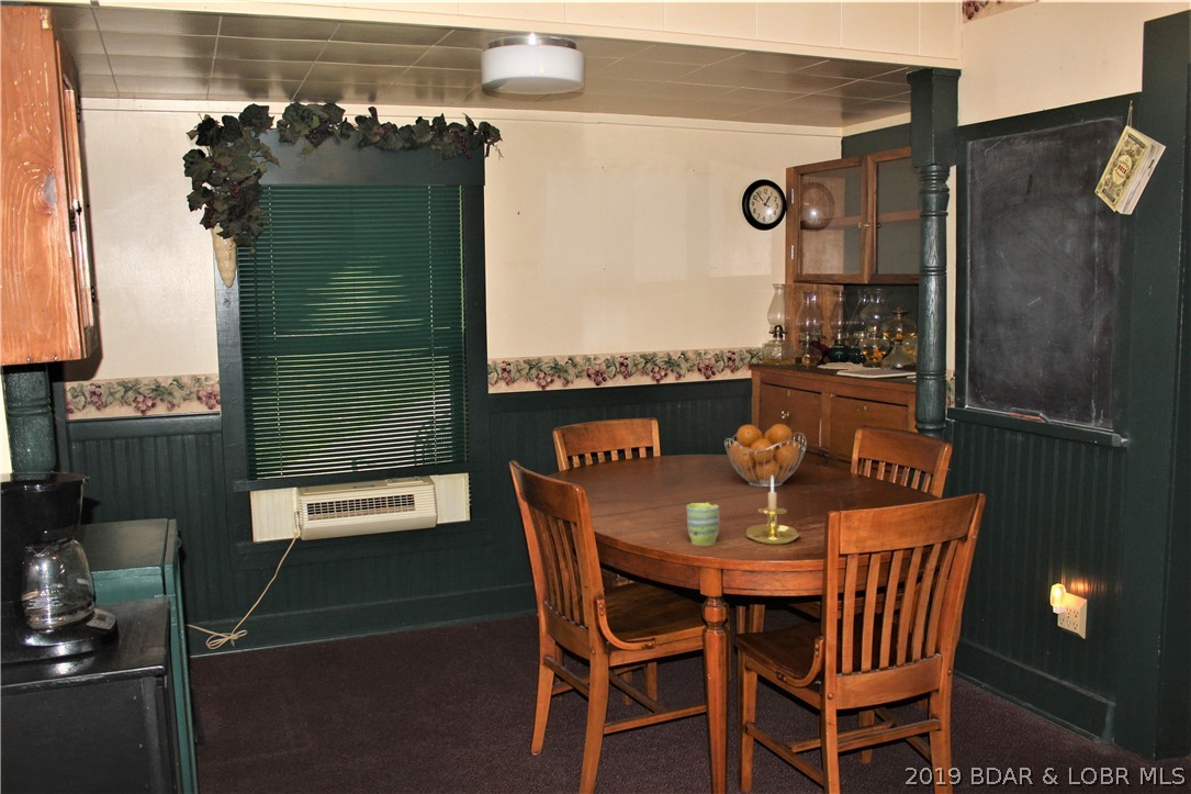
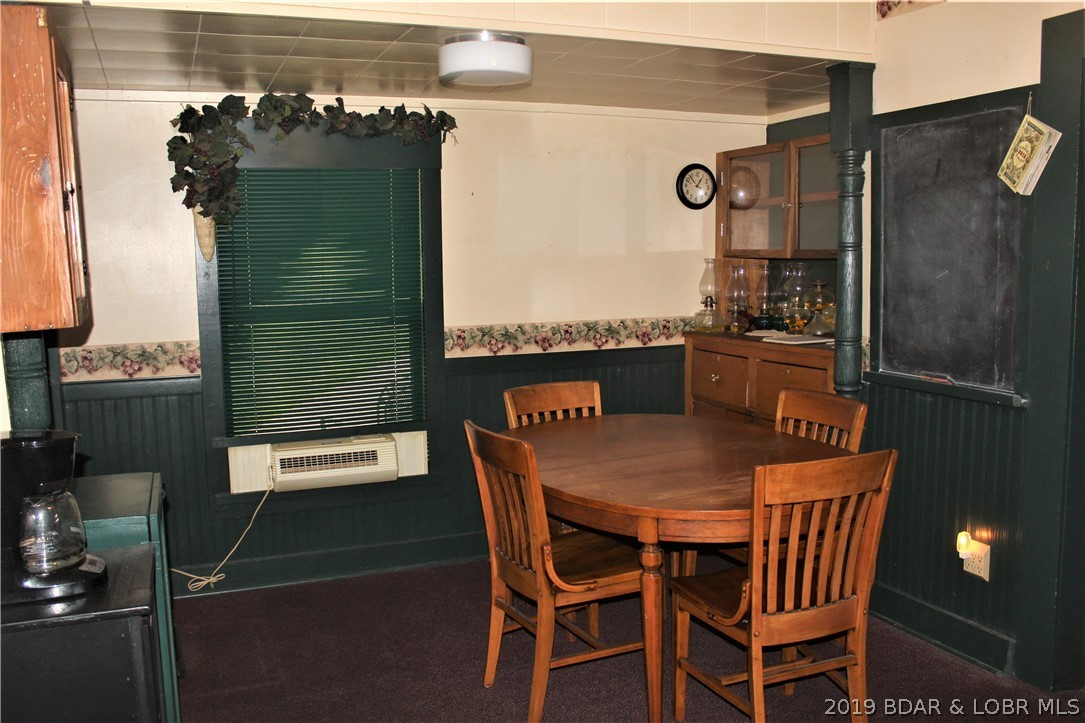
- candle holder (773, 507)
- fruit basket (765, 454)
- mug (704, 523)
